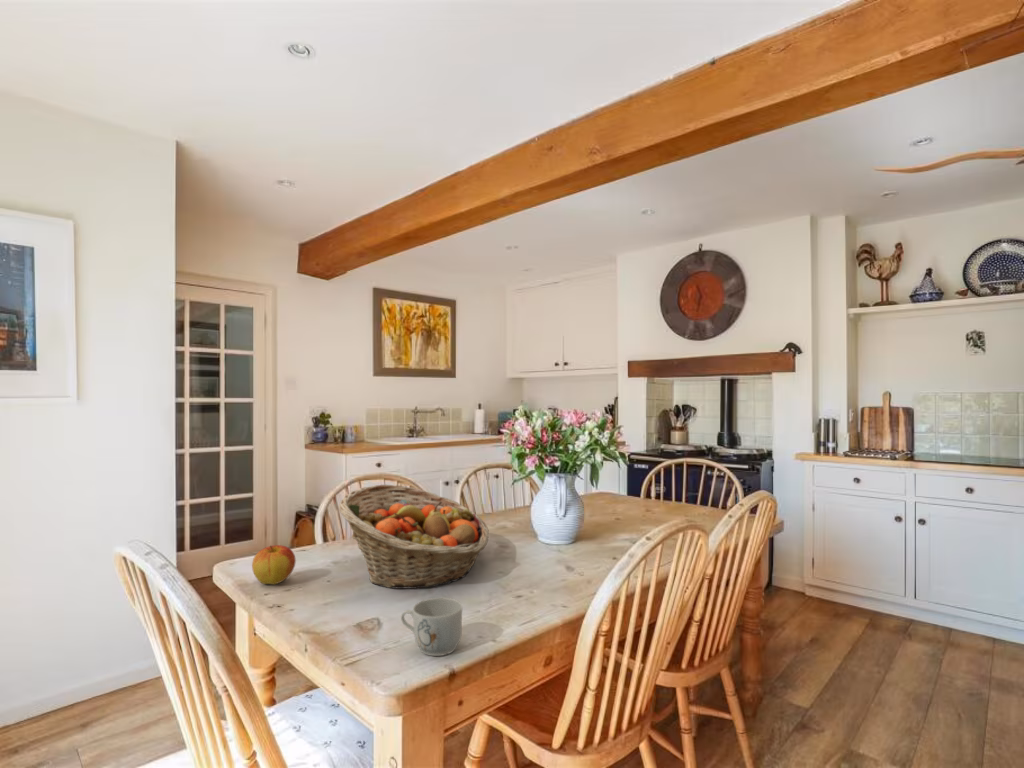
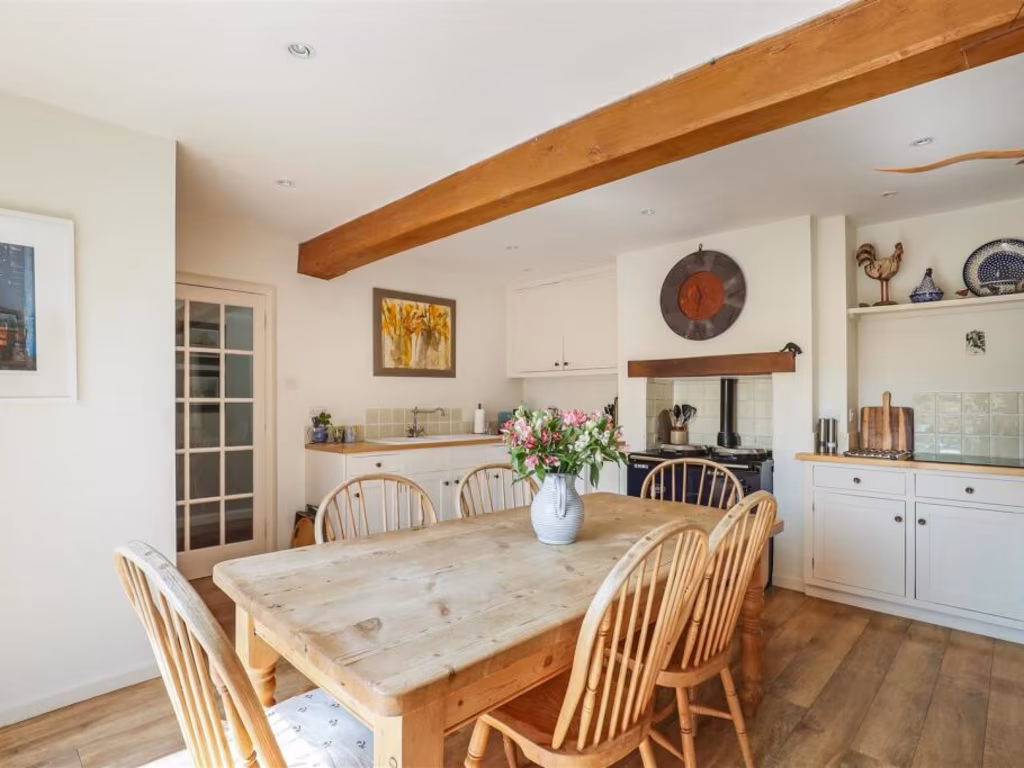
- fruit basket (417, 529)
- apple (274, 563)
- mug (431, 626)
